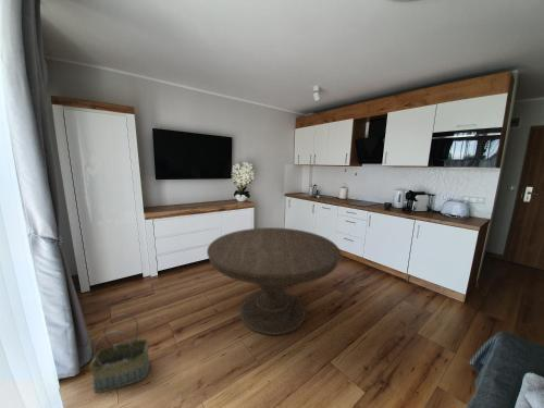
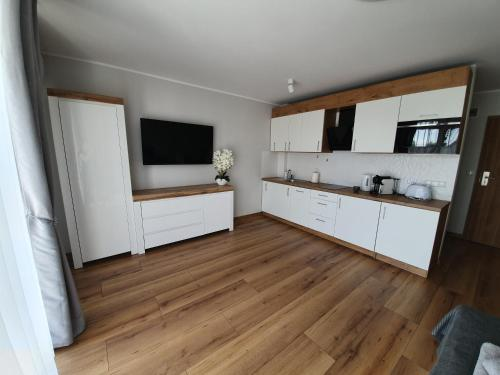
- dining table (273, 277)
- basket (121, 349)
